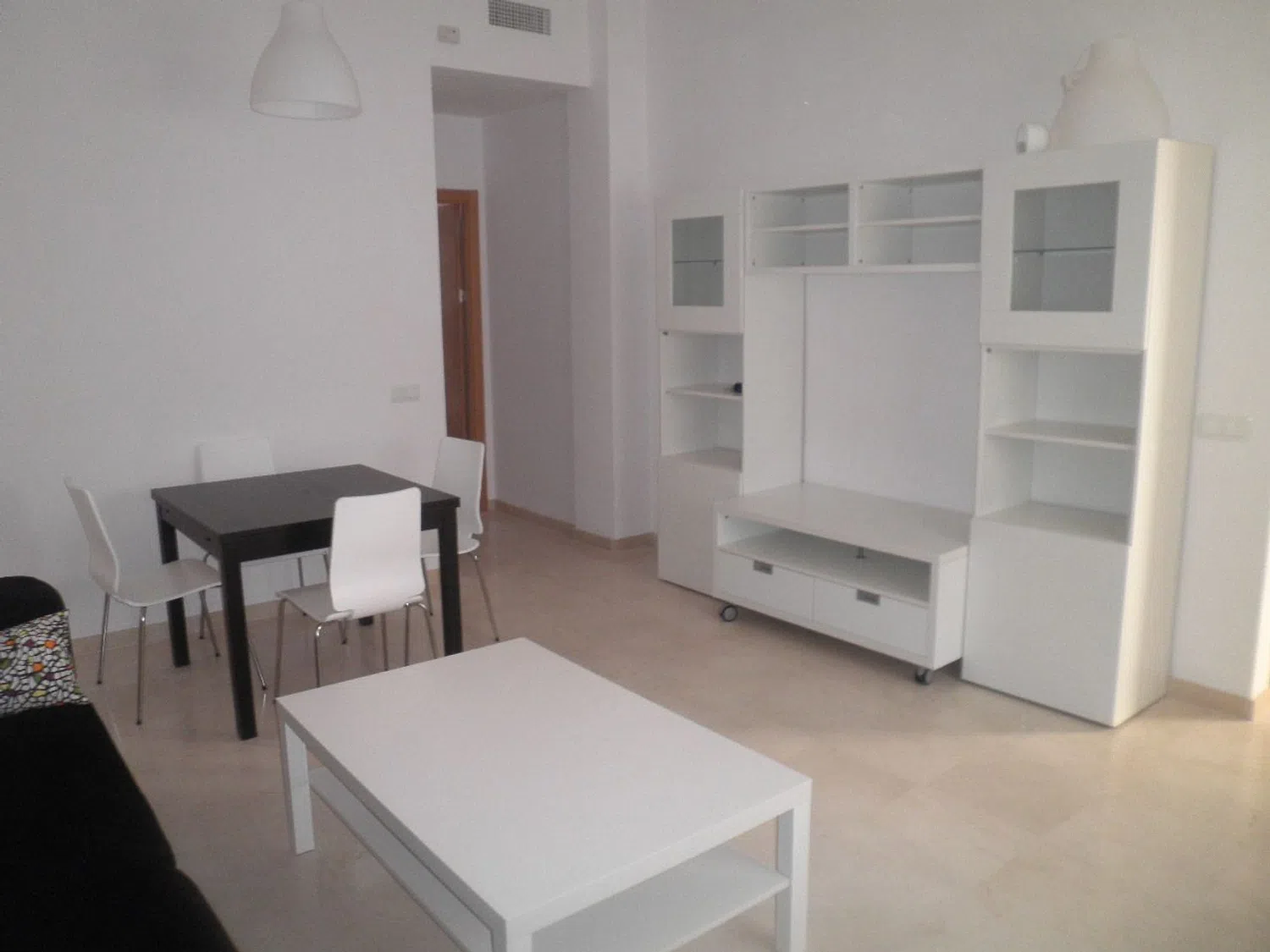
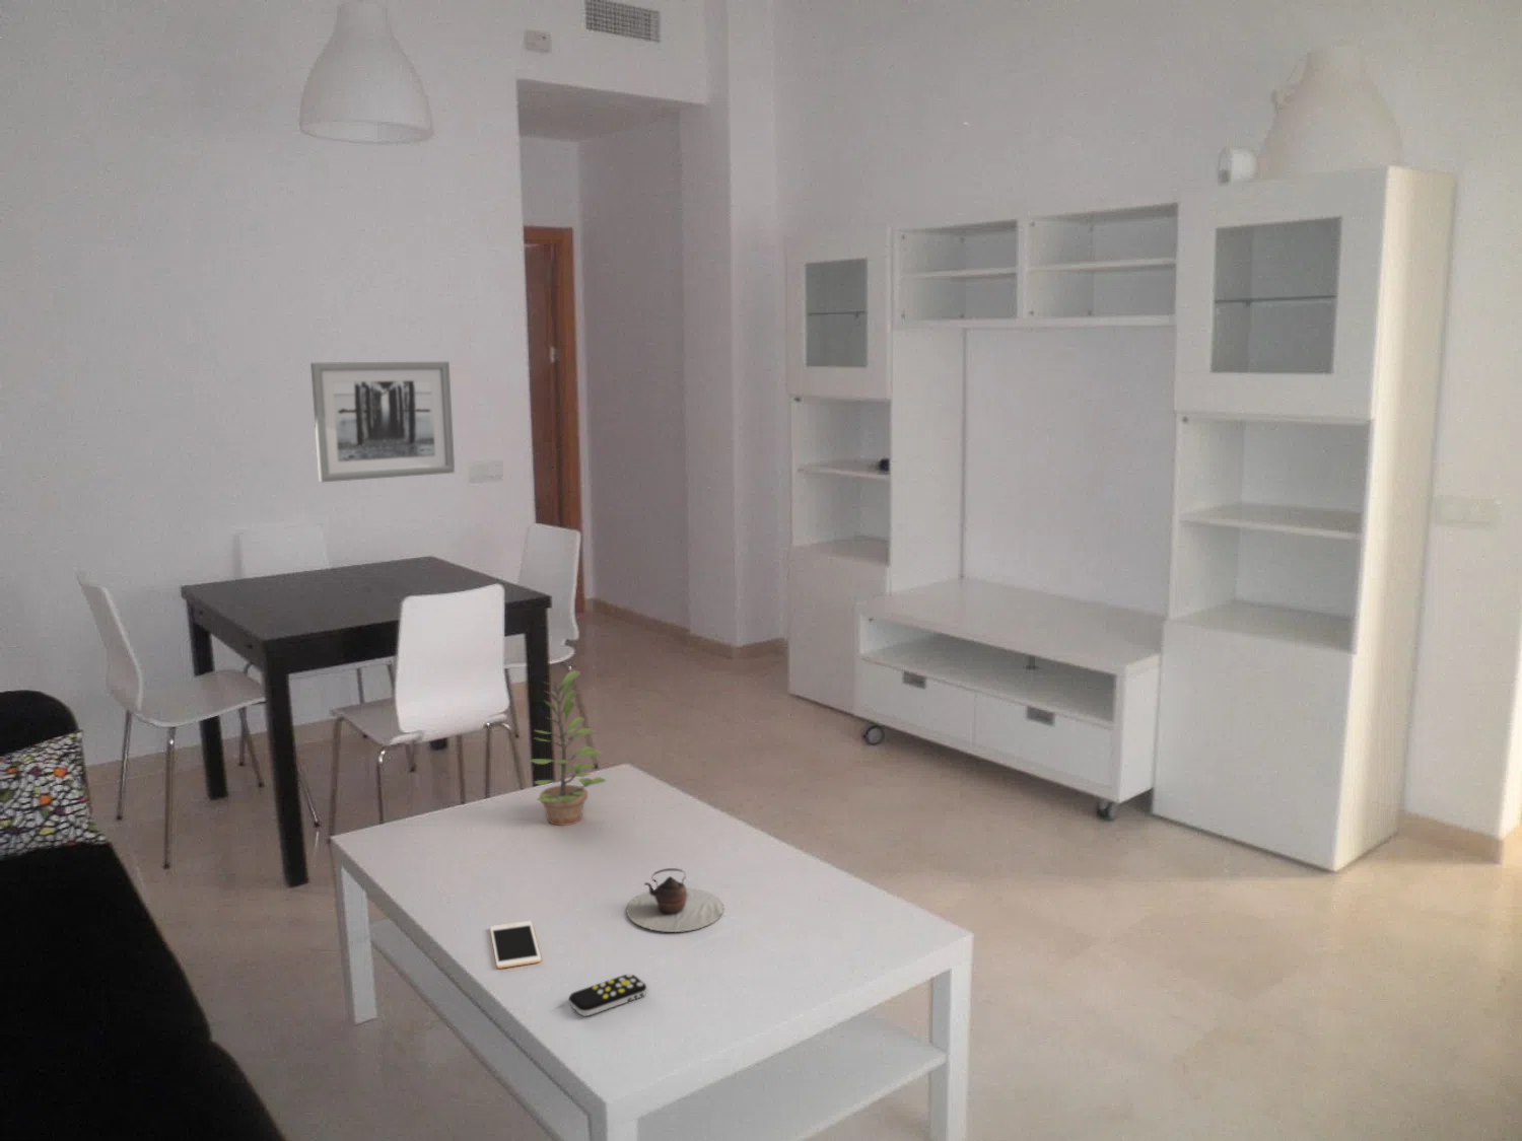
+ cell phone (514, 943)
+ wall art (386, 419)
+ teapot (674, 887)
+ plant (567, 745)
+ remote control (608, 994)
